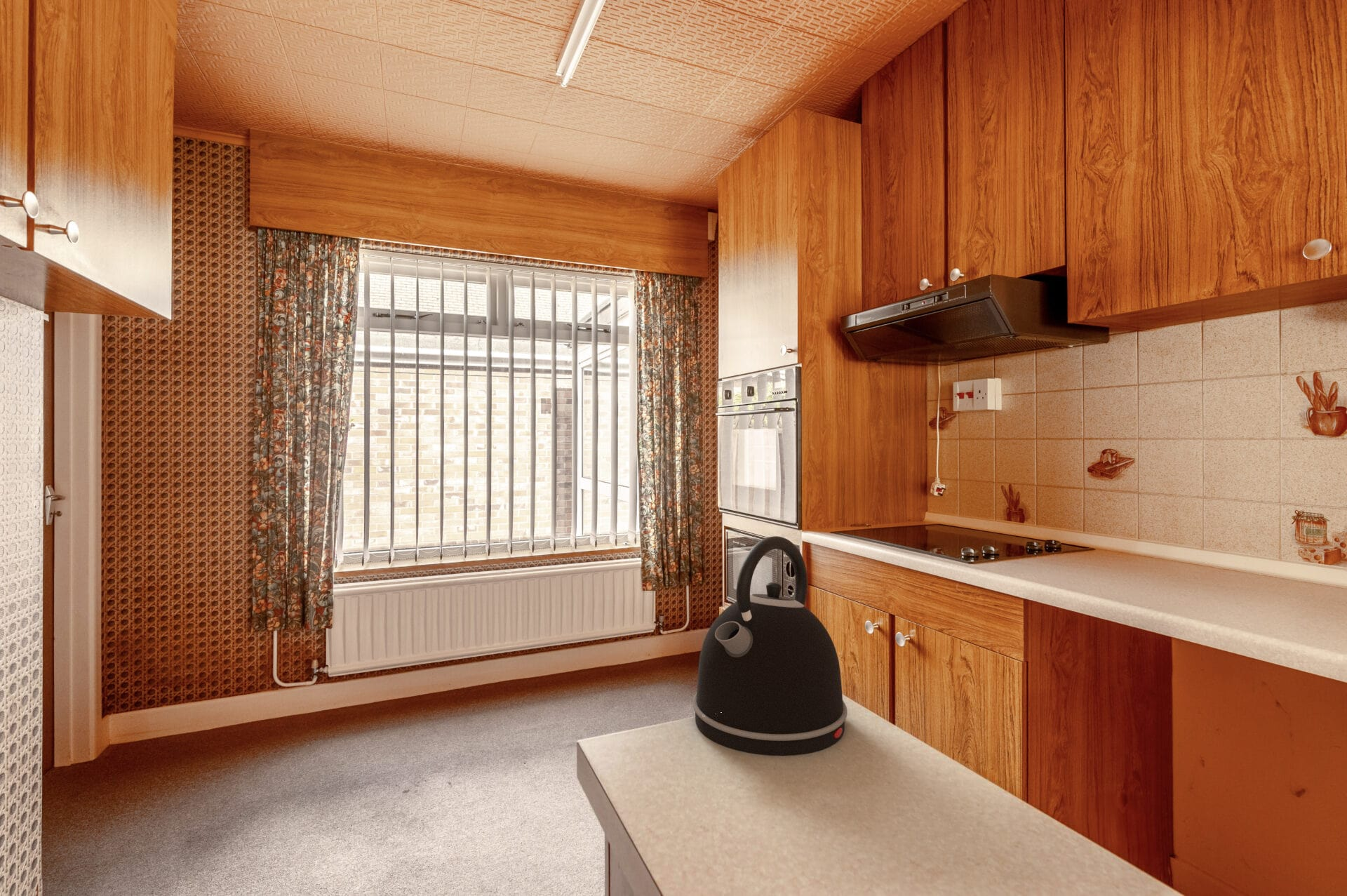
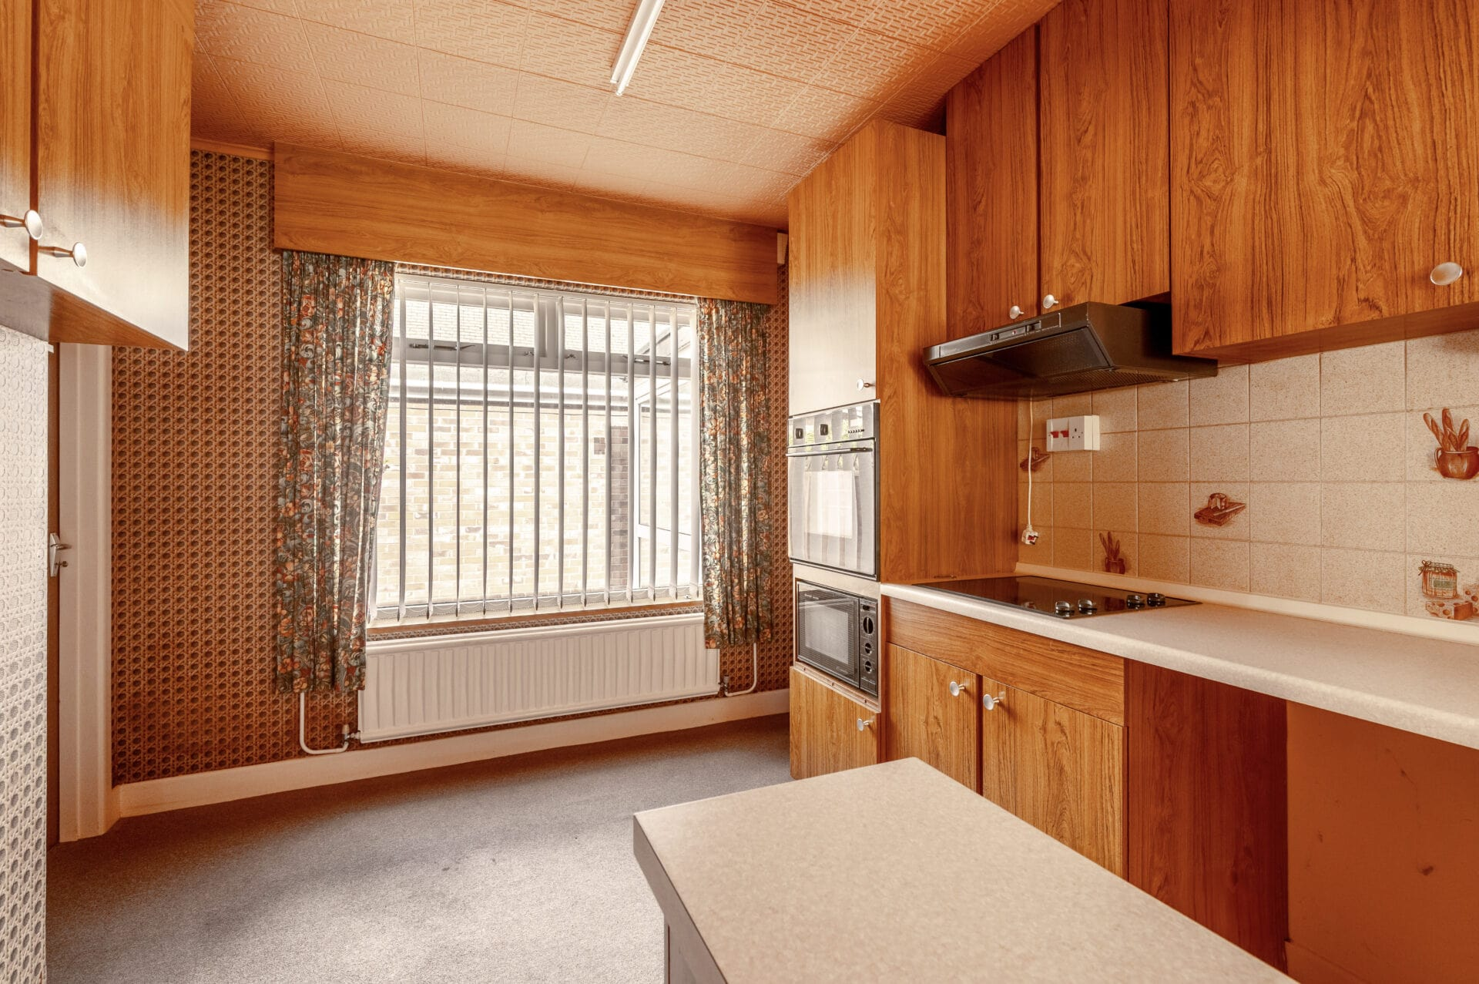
- kettle (768, 628)
